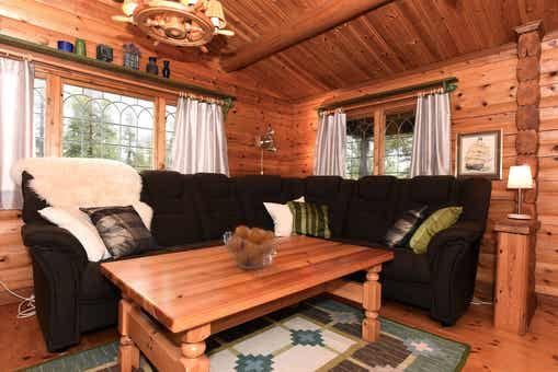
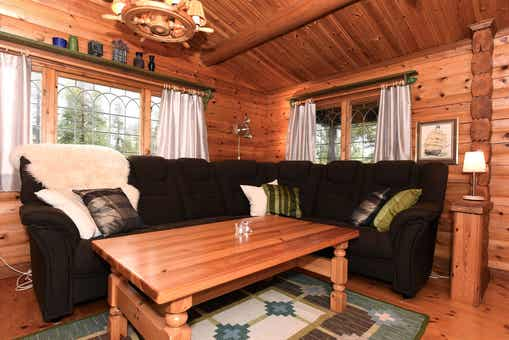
- fruit basket (250, 246)
